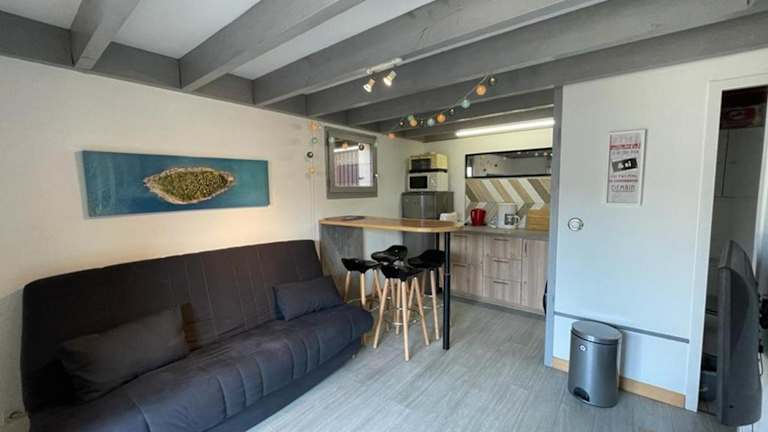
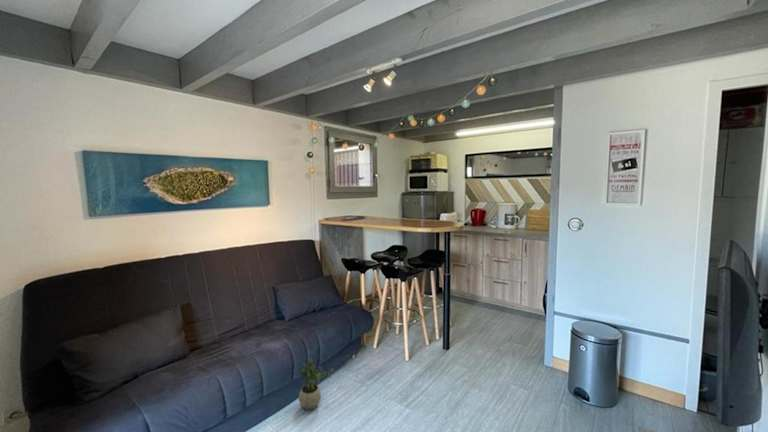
+ potted plant (314, 381)
